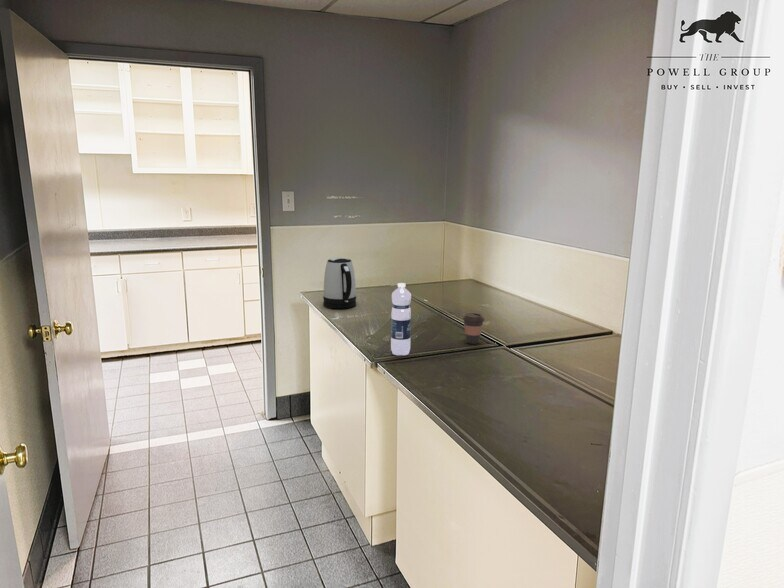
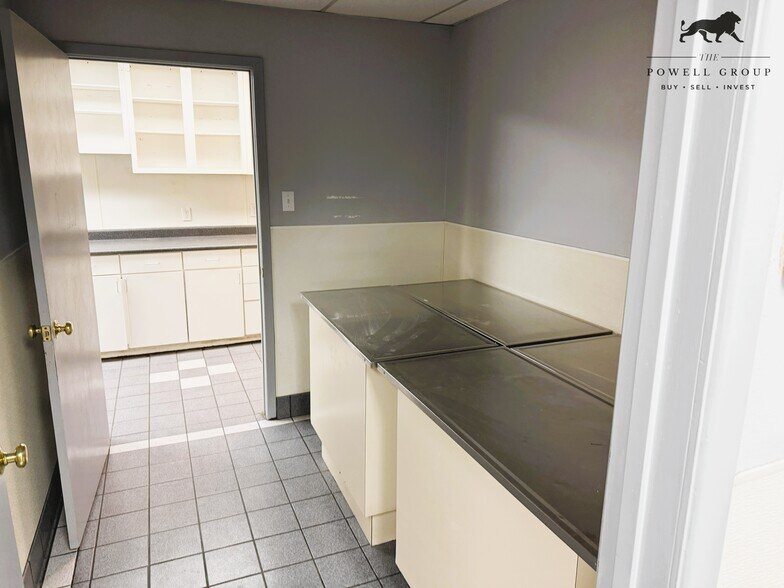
- coffee cup (473, 328)
- kettle (341, 282)
- water bottle (401, 318)
